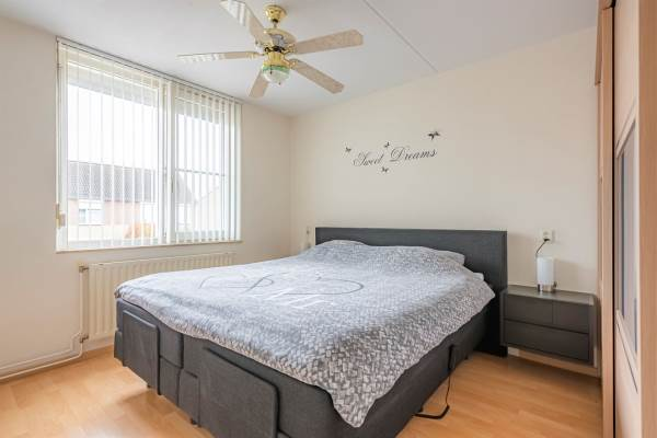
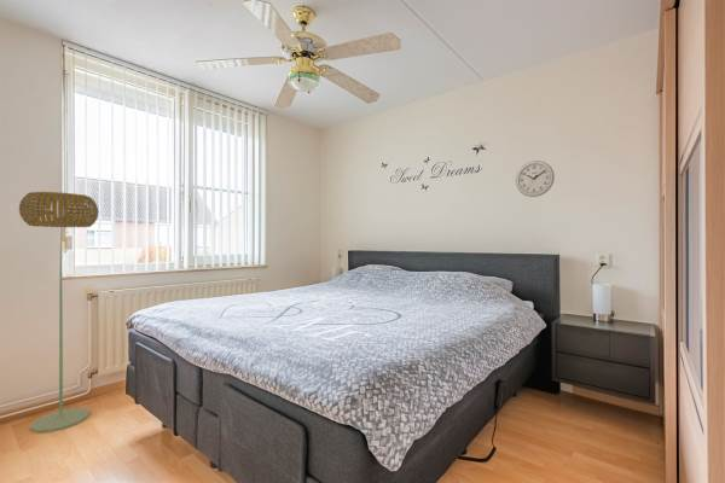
+ floor lamp (60, 307)
+ wall clock (534, 179)
